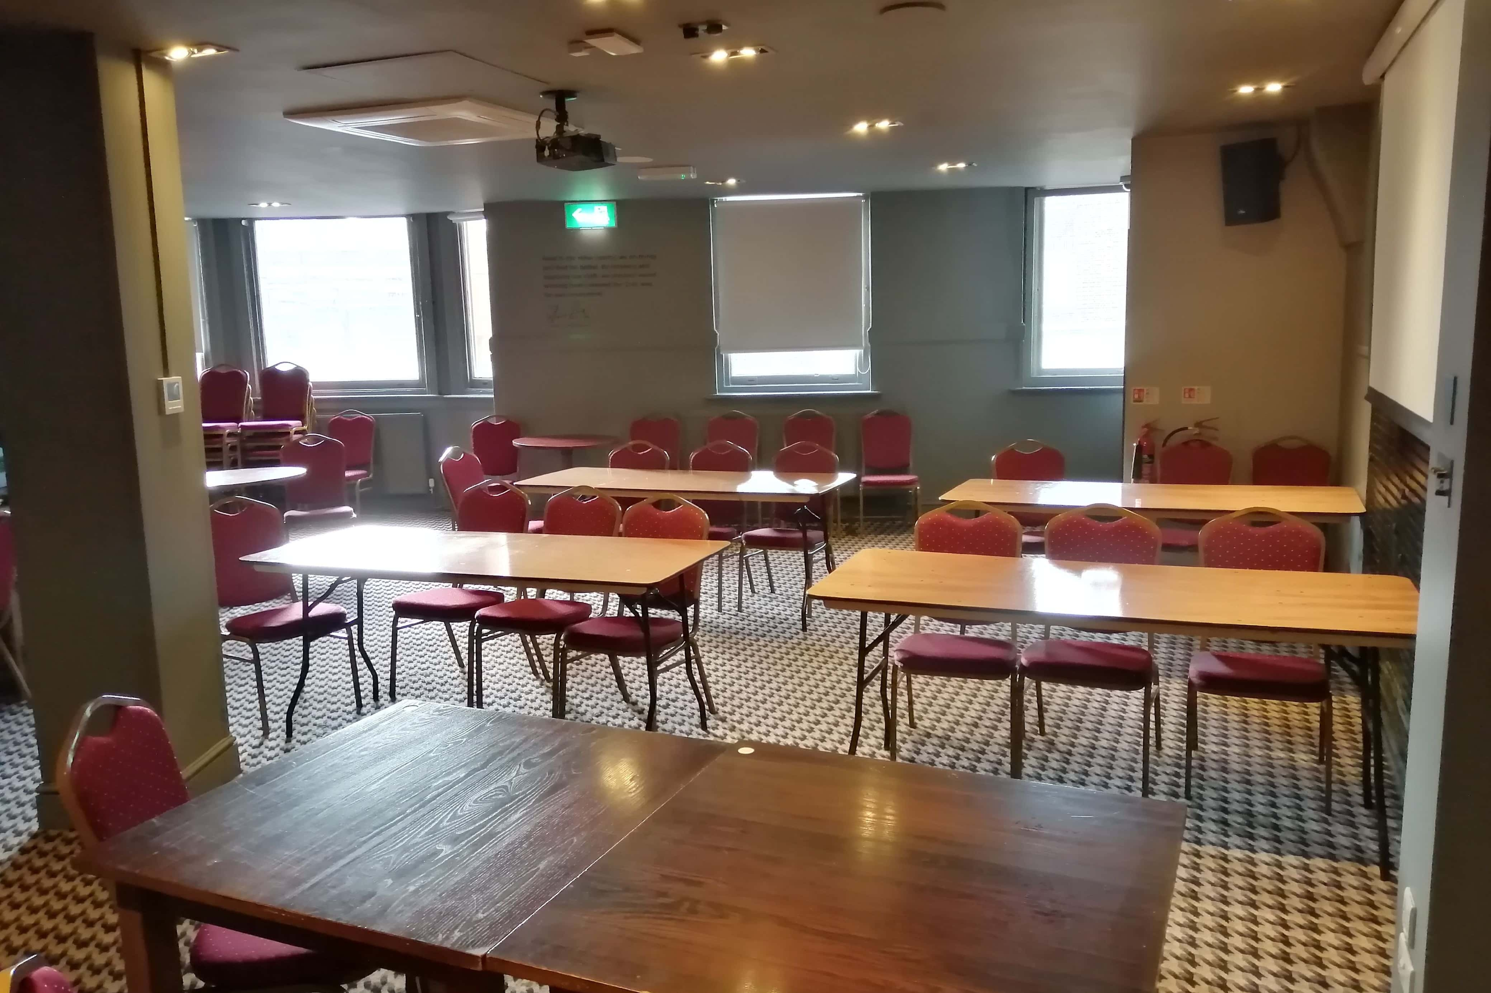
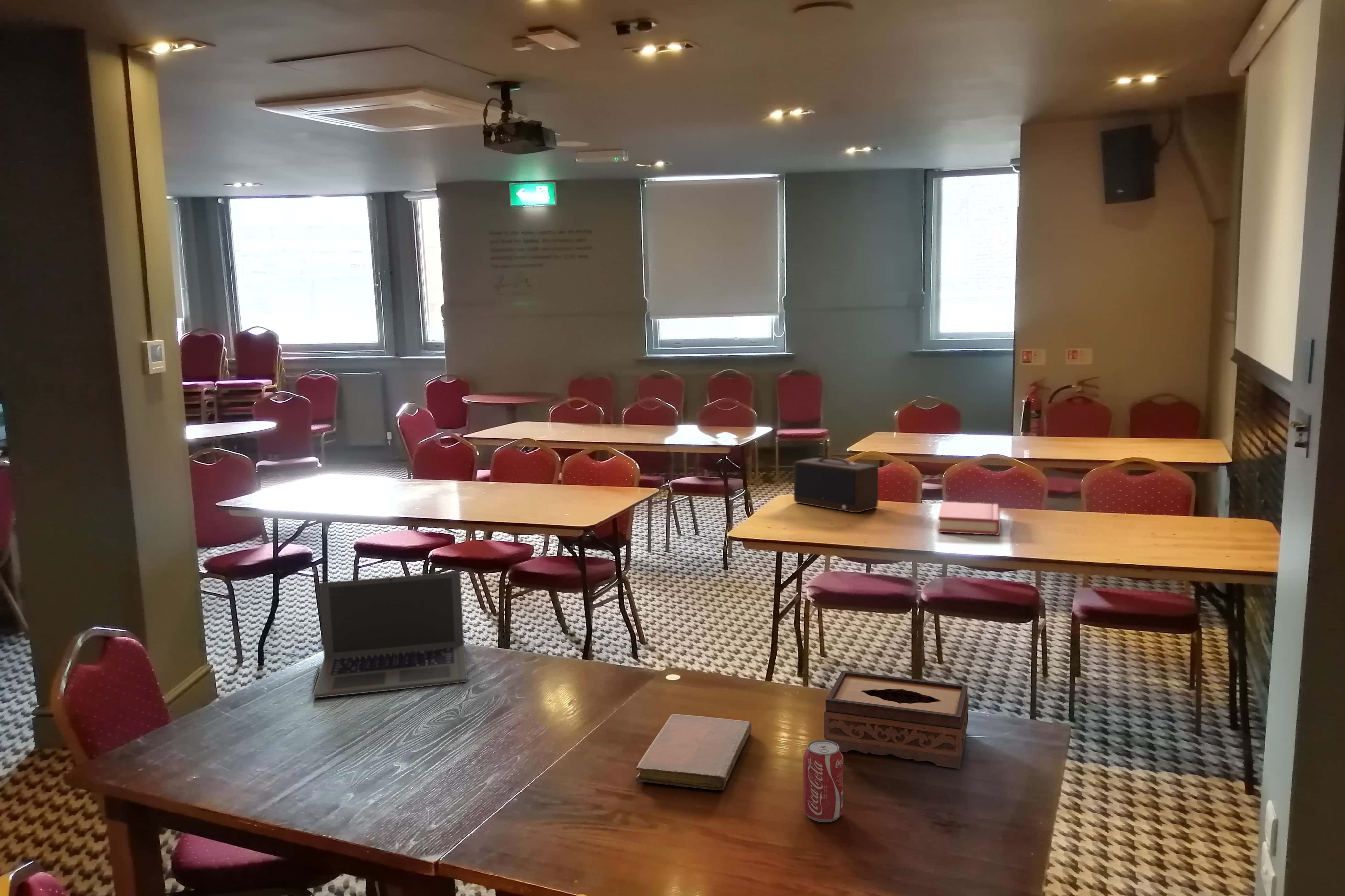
+ speaker (834, 481)
+ laptop computer (389, 631)
+ notebook (696, 749)
+ hardback book (969, 518)
+ beverage can (823, 780)
+ tissue box (897, 717)
